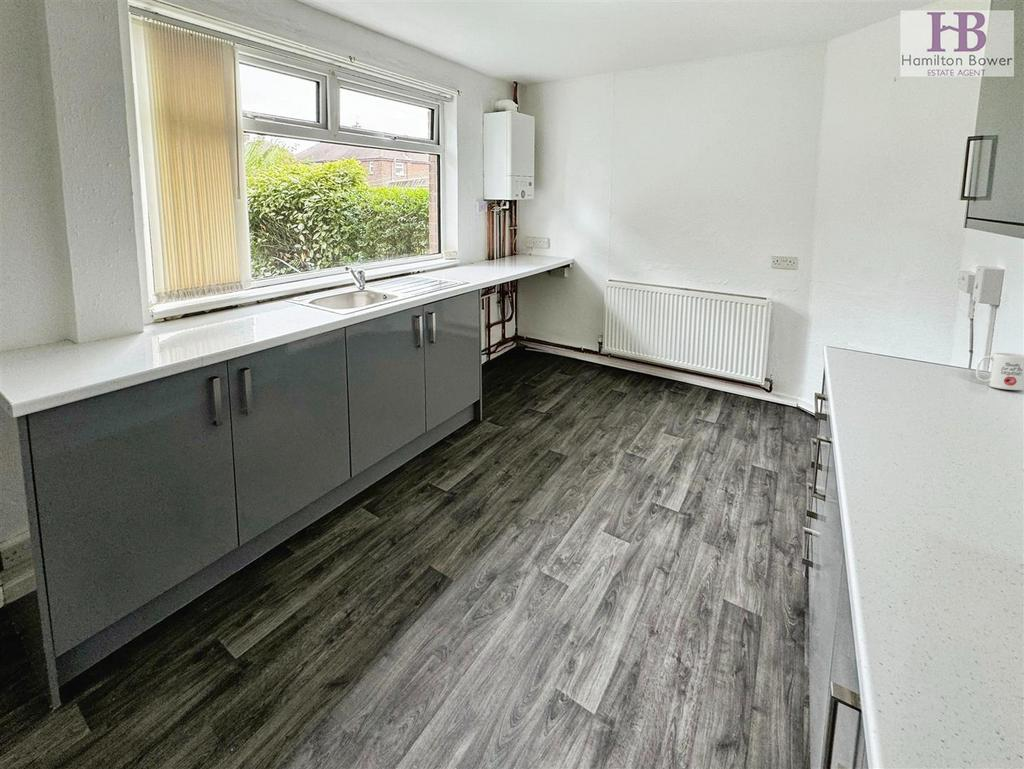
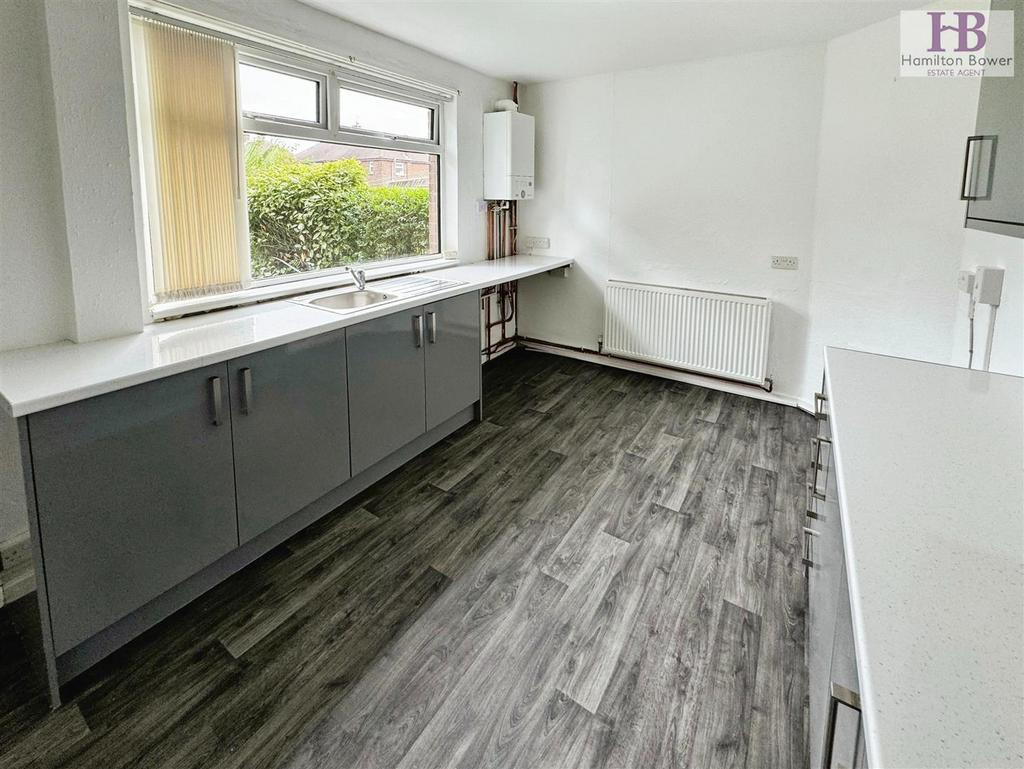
- mug (1001, 370)
